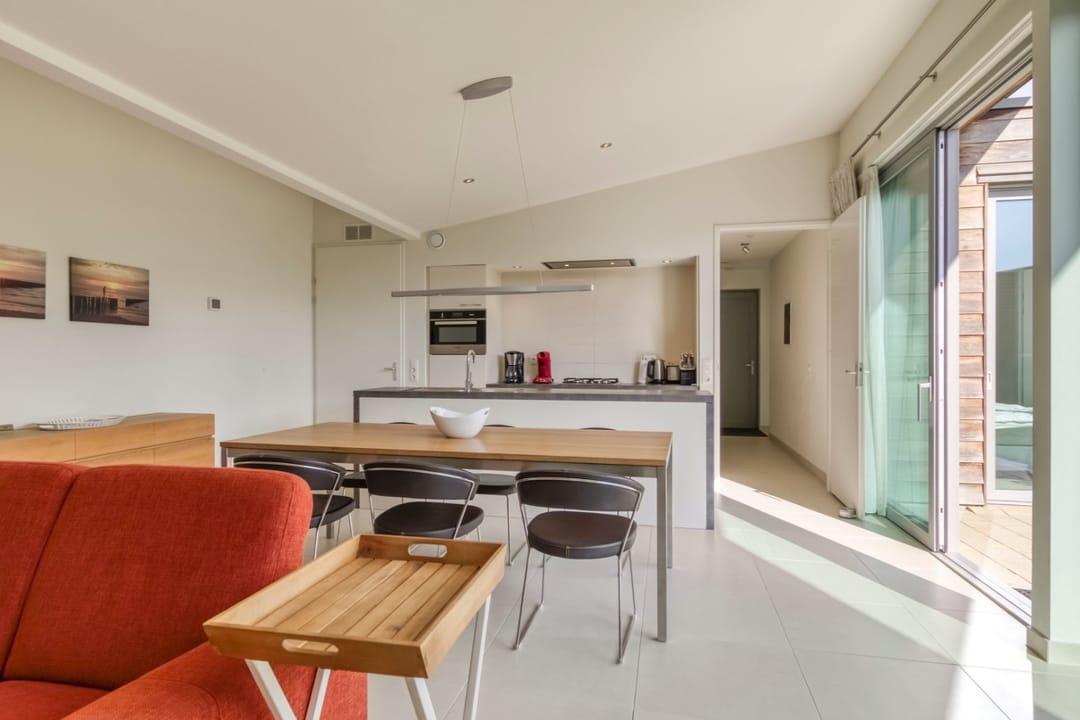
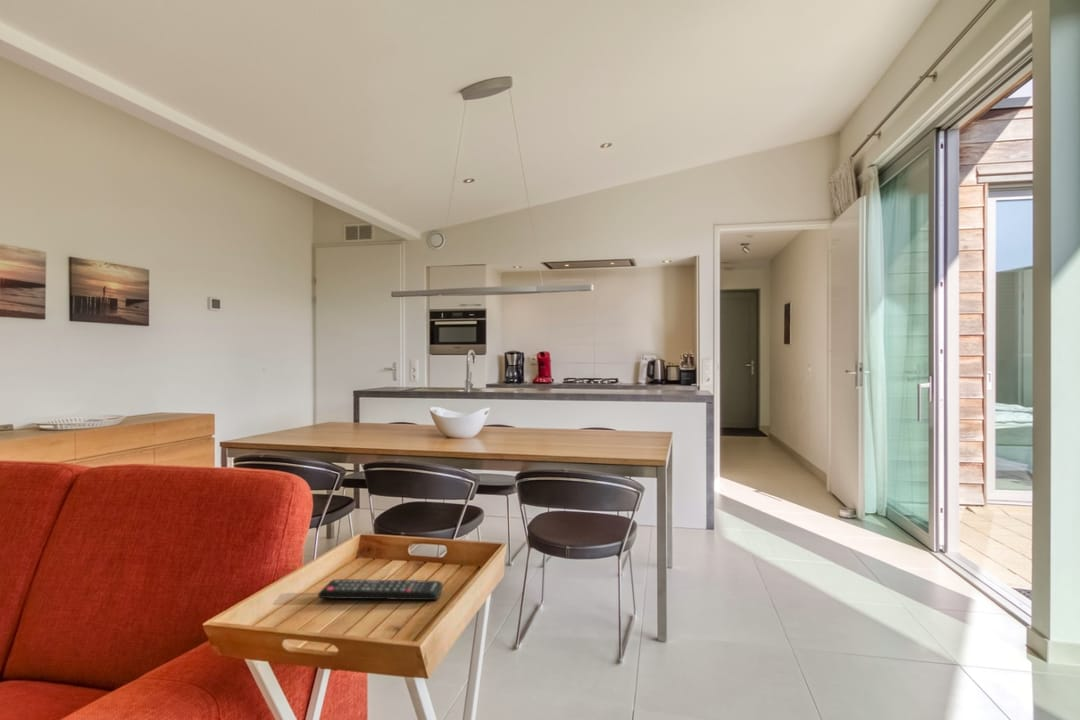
+ remote control (381, 590)
